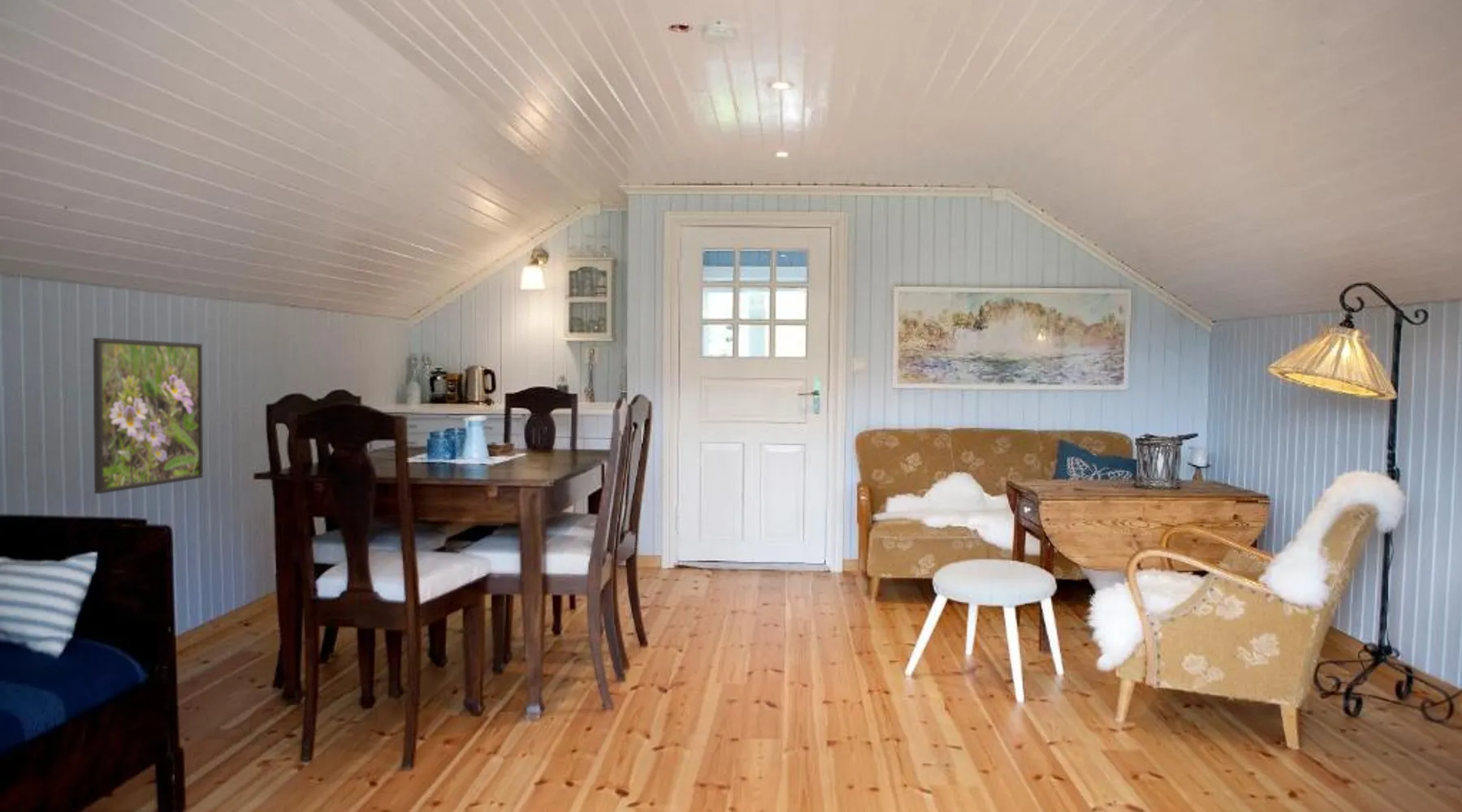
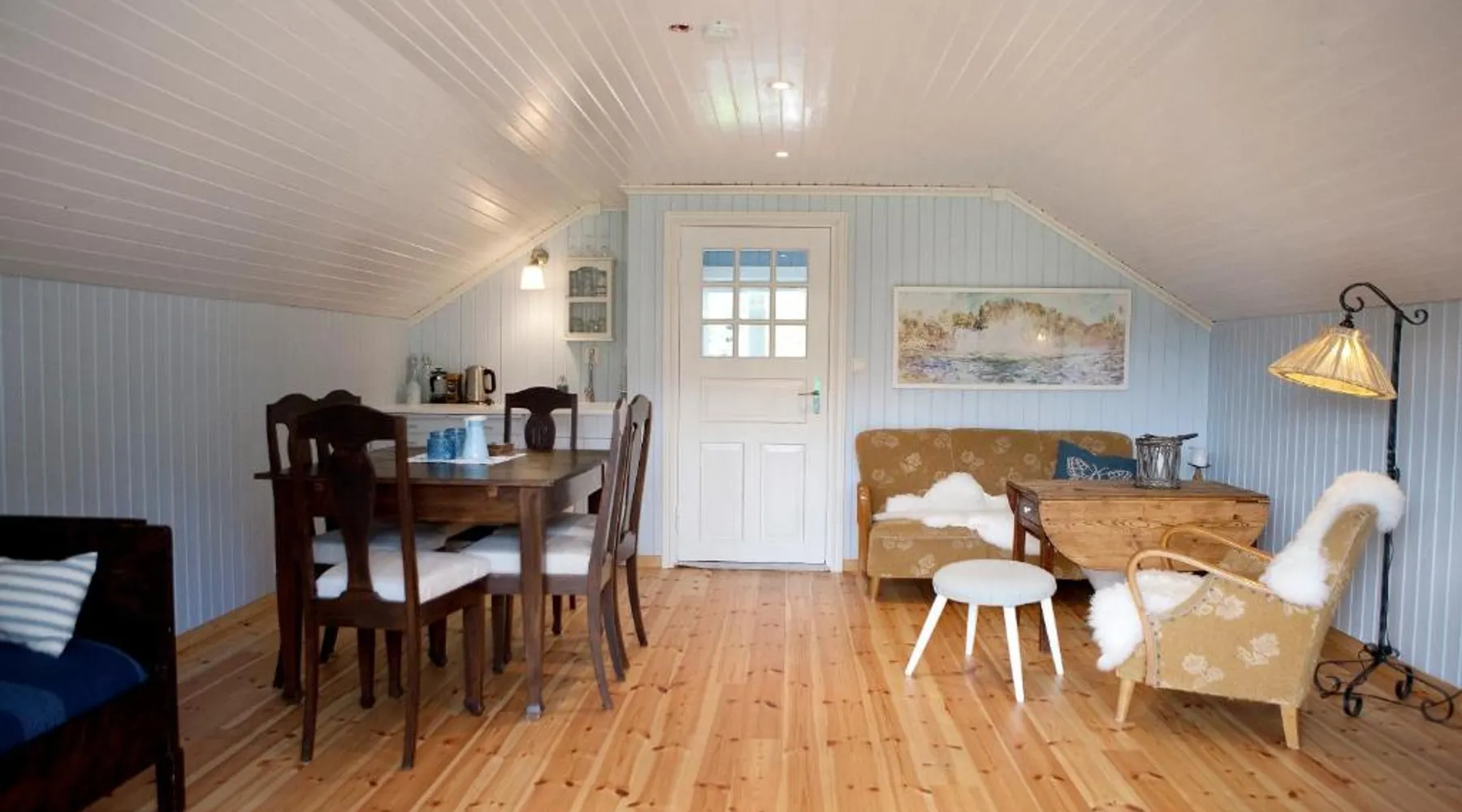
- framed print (152, 412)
